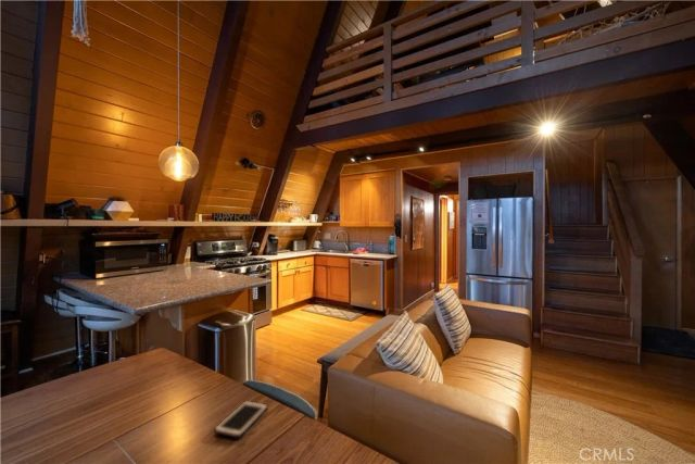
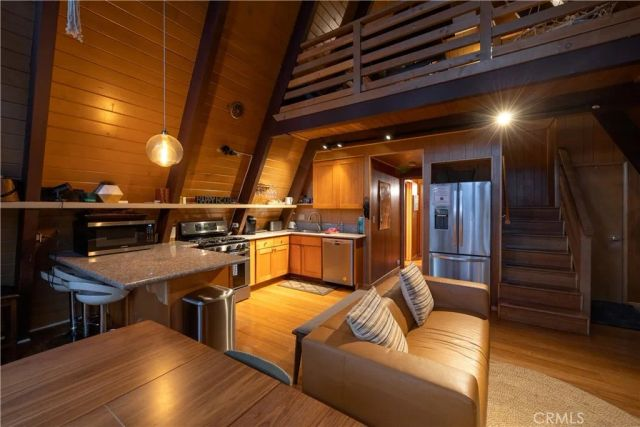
- cell phone (242, 417)
